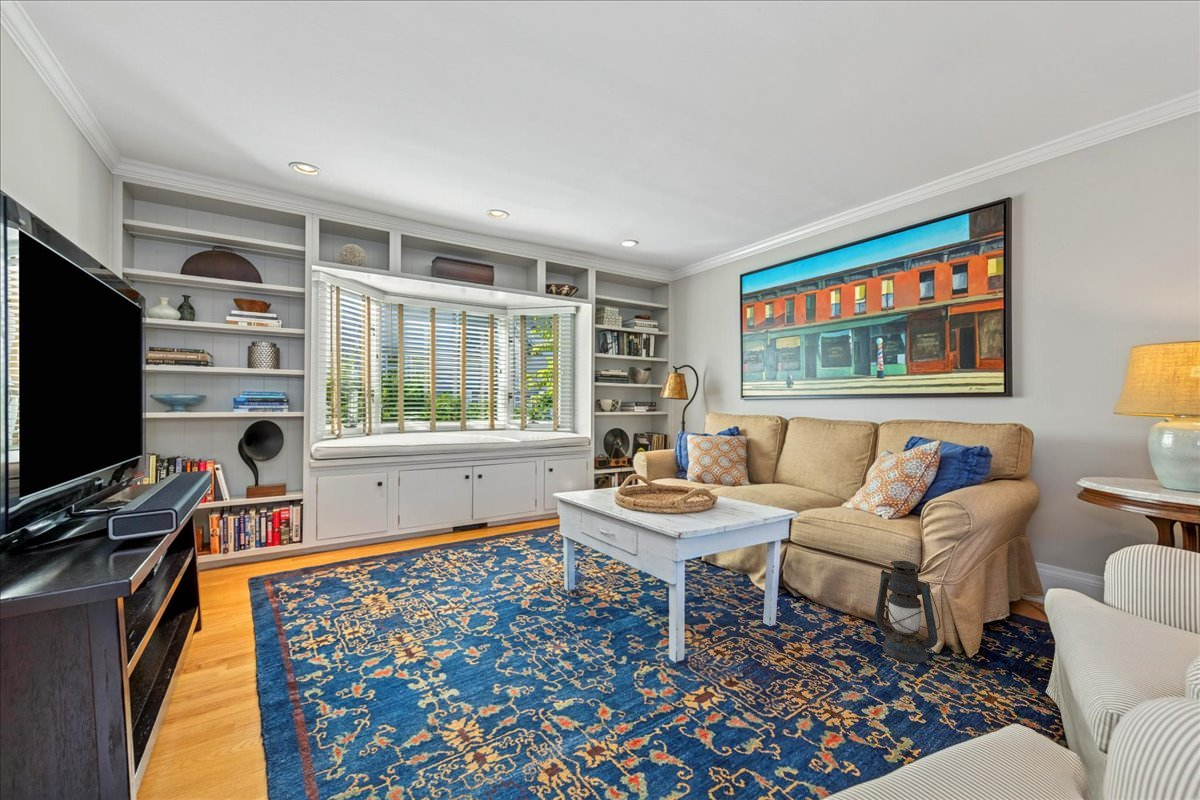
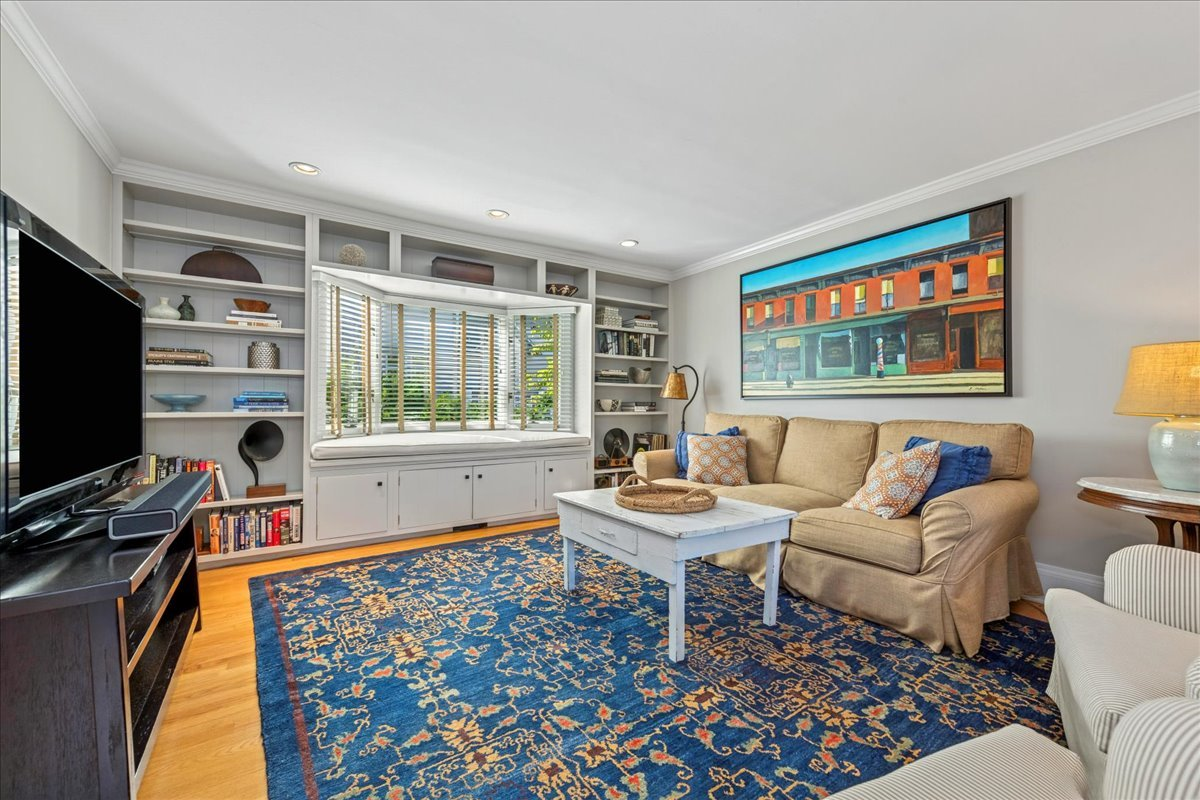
- lantern (905, 606)
